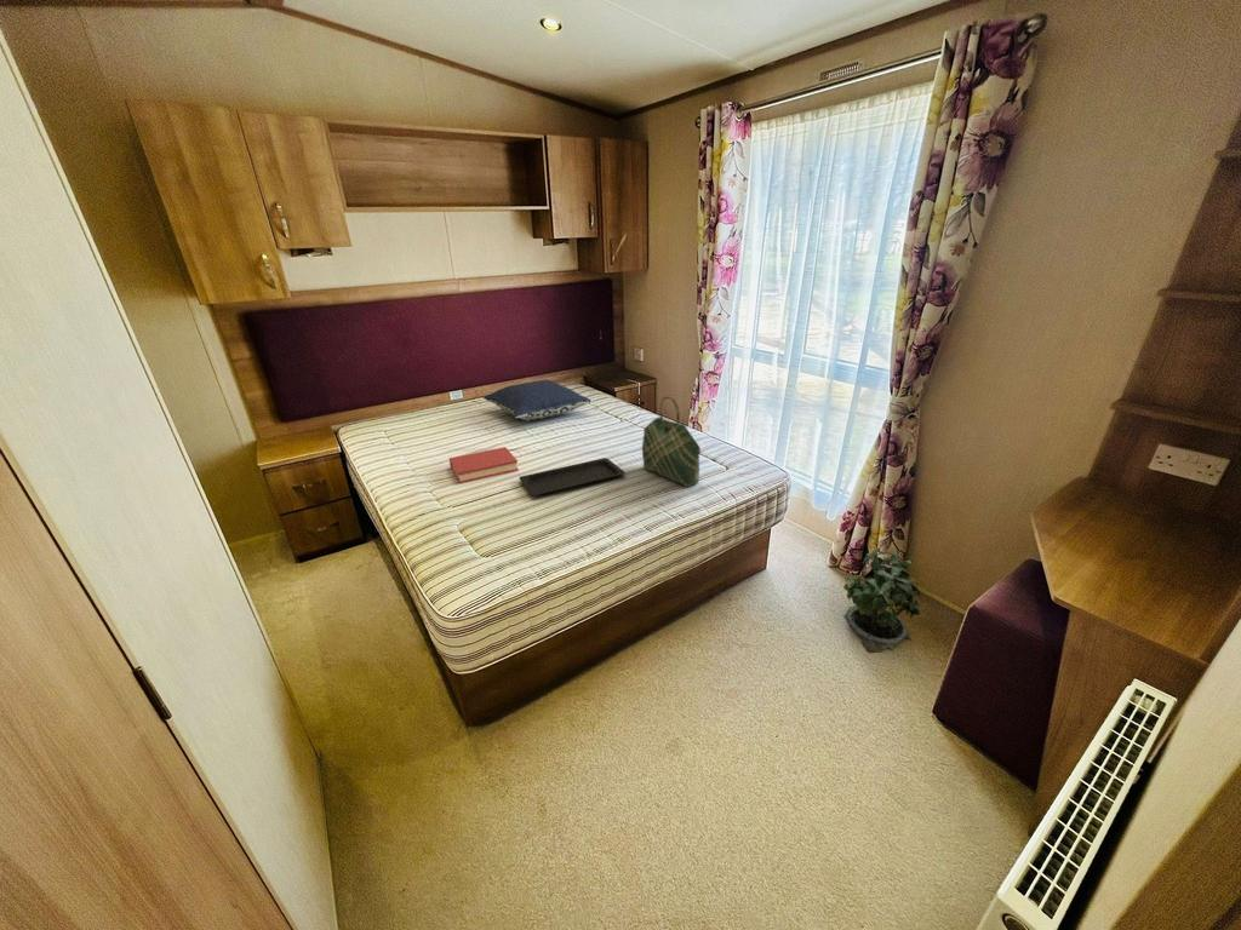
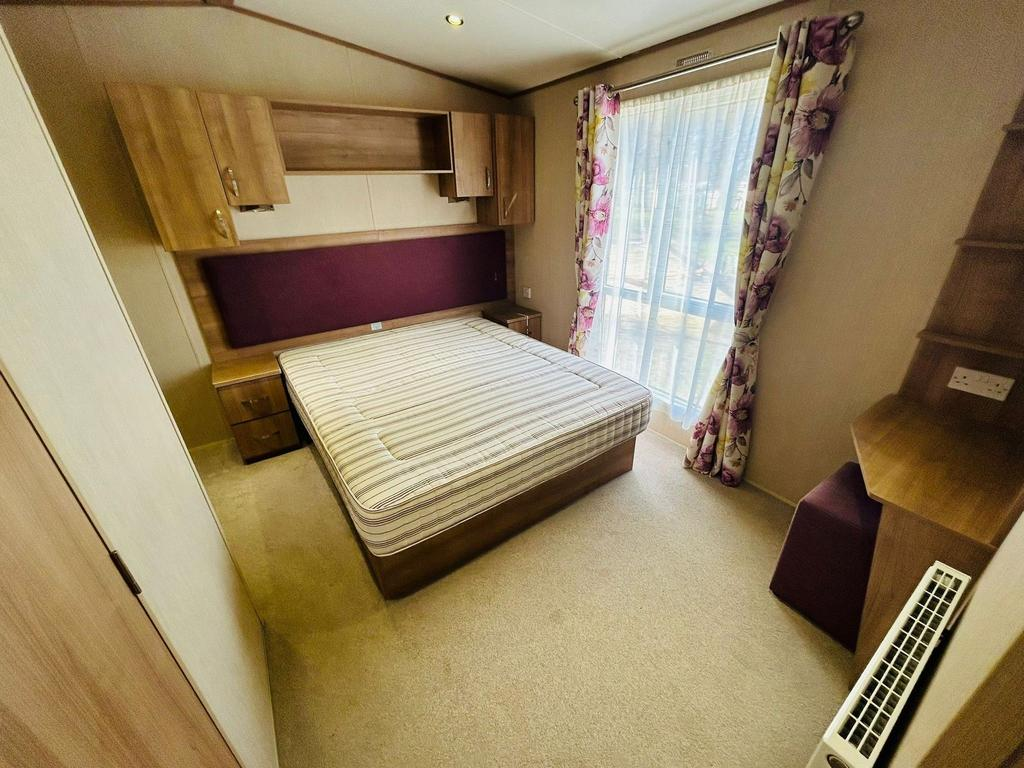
- pillow (536, 398)
- potted plant (882, 592)
- tote bag (671, 437)
- hardback book (484, 464)
- serving tray (572, 477)
